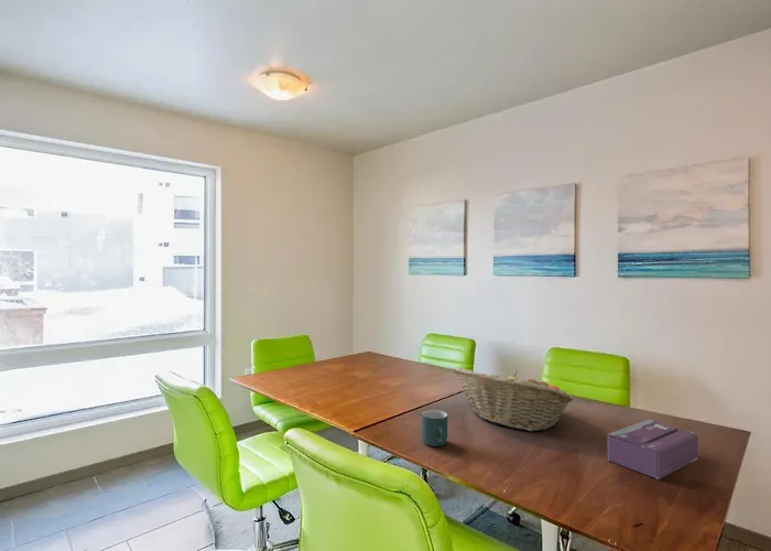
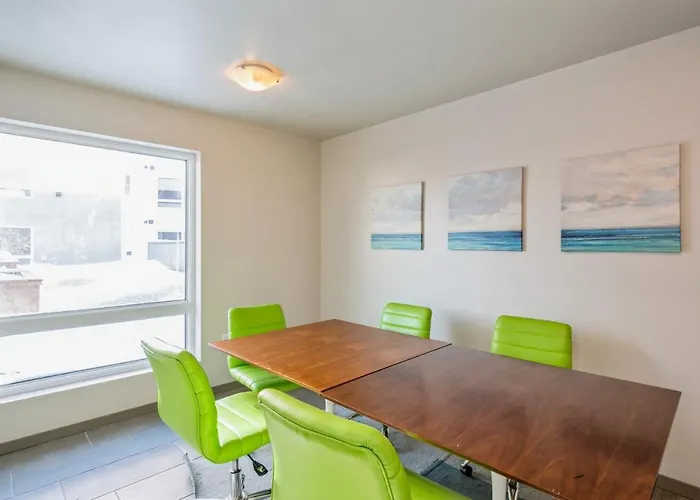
- mug (437, 429)
- fruit basket (509, 392)
- tissue box (652, 445)
